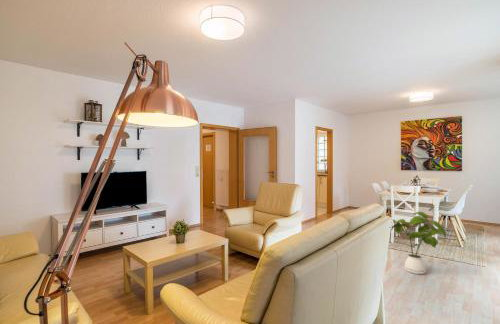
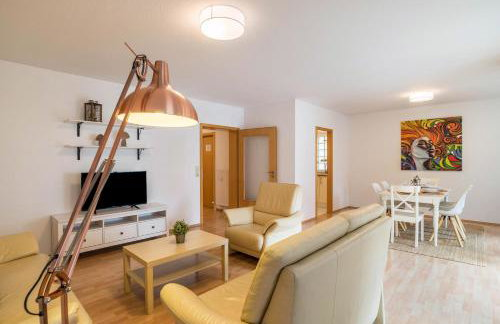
- house plant (421, 243)
